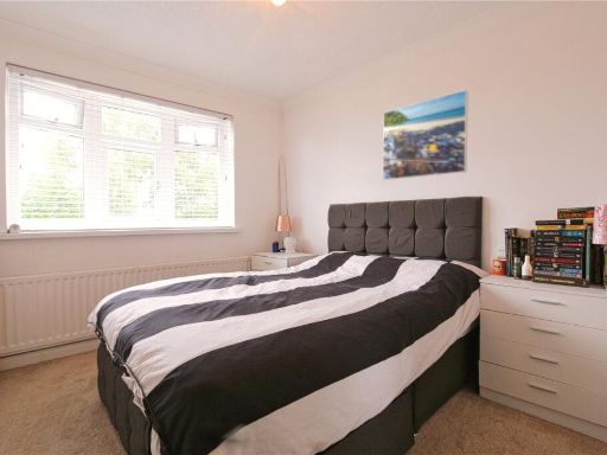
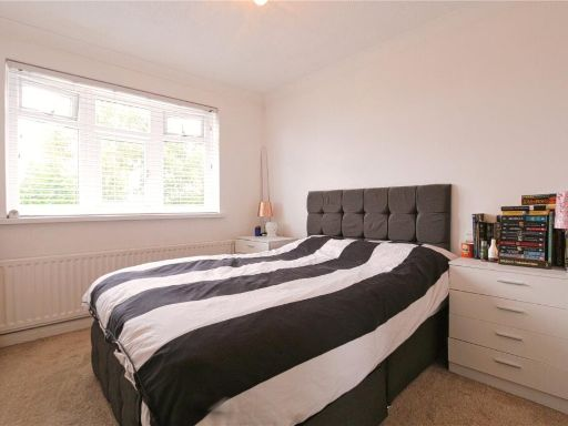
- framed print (421, 139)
